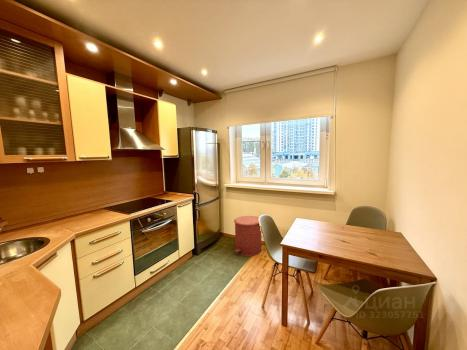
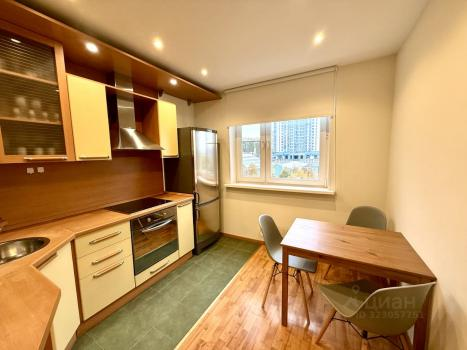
- trash can (248, 234)
